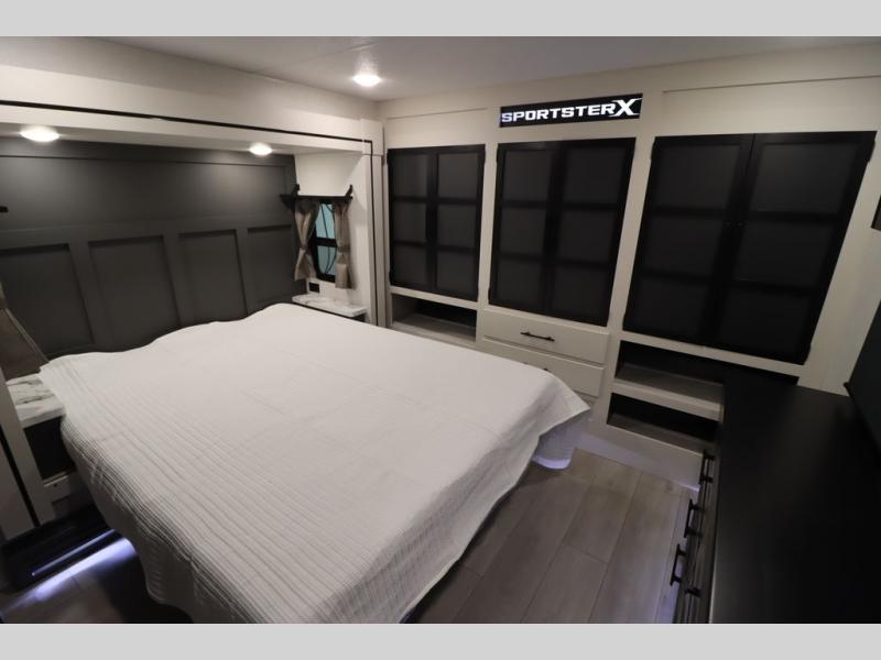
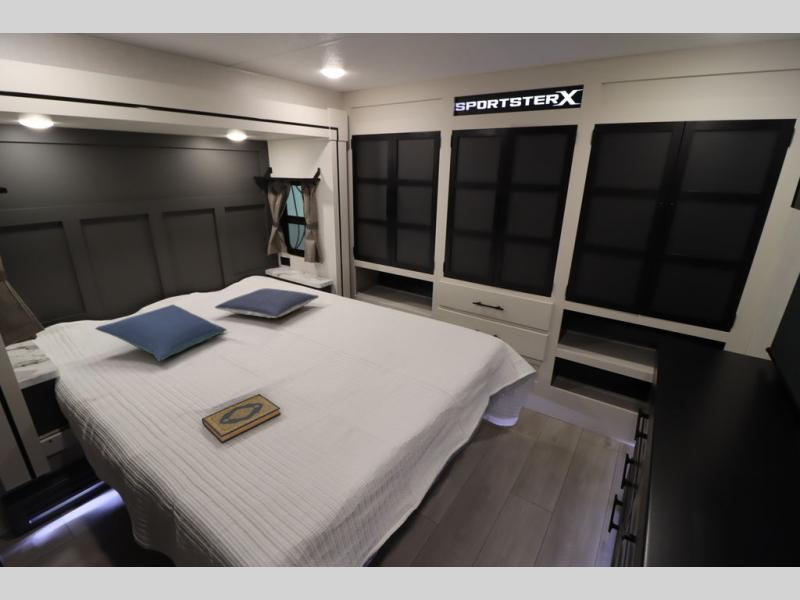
+ pillow (269, 302)
+ hardback book (242, 416)
+ pillow (166, 329)
